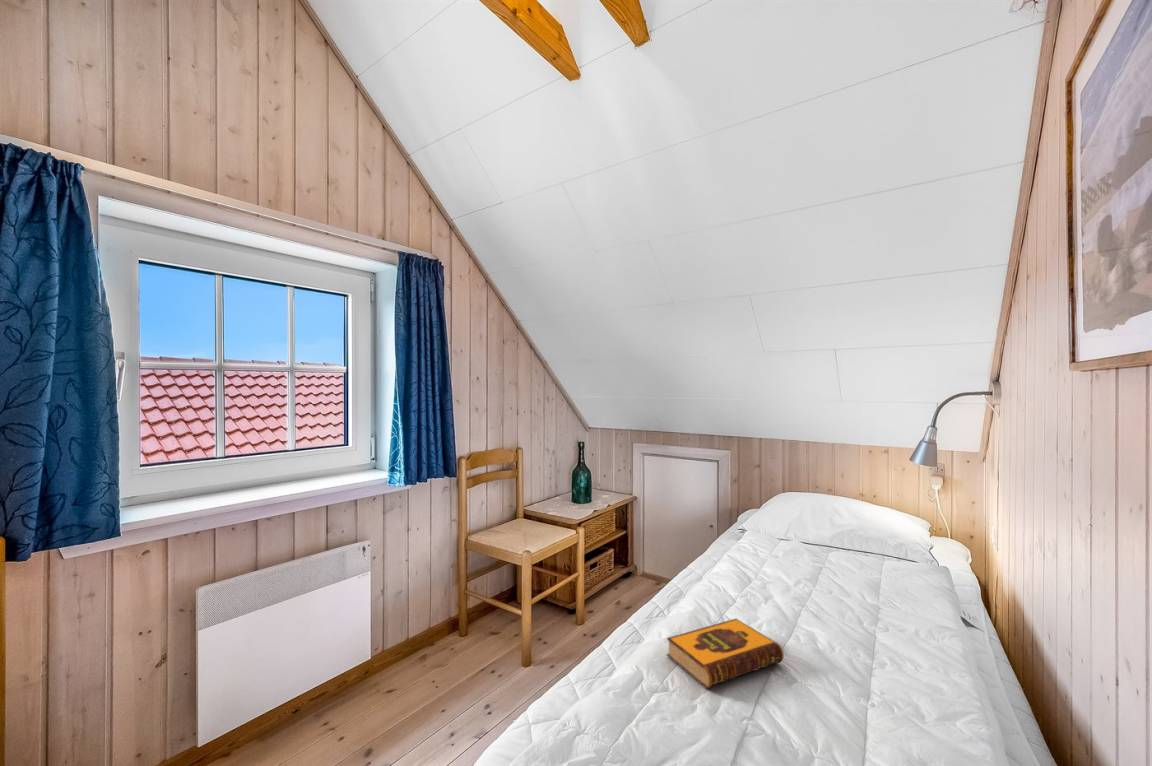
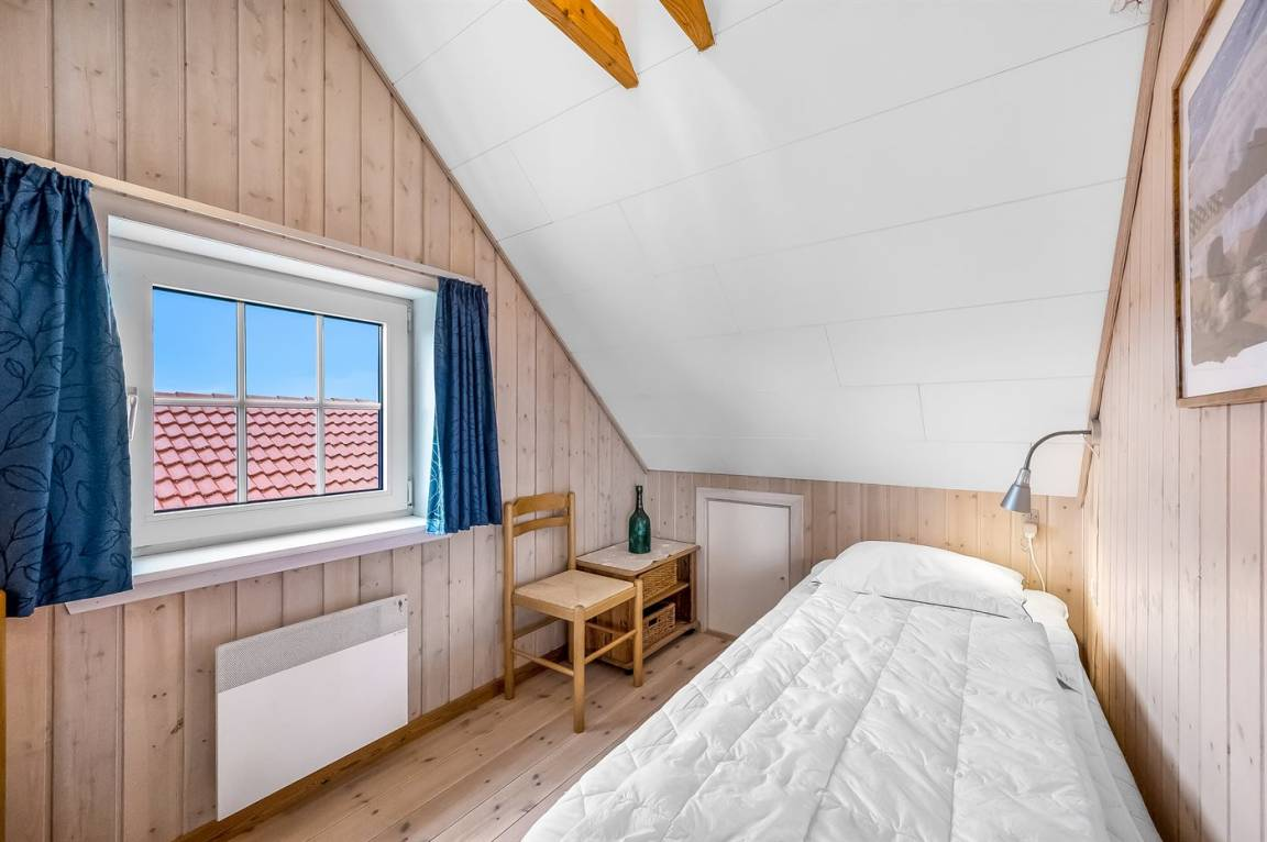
- hardback book (724, 651)
